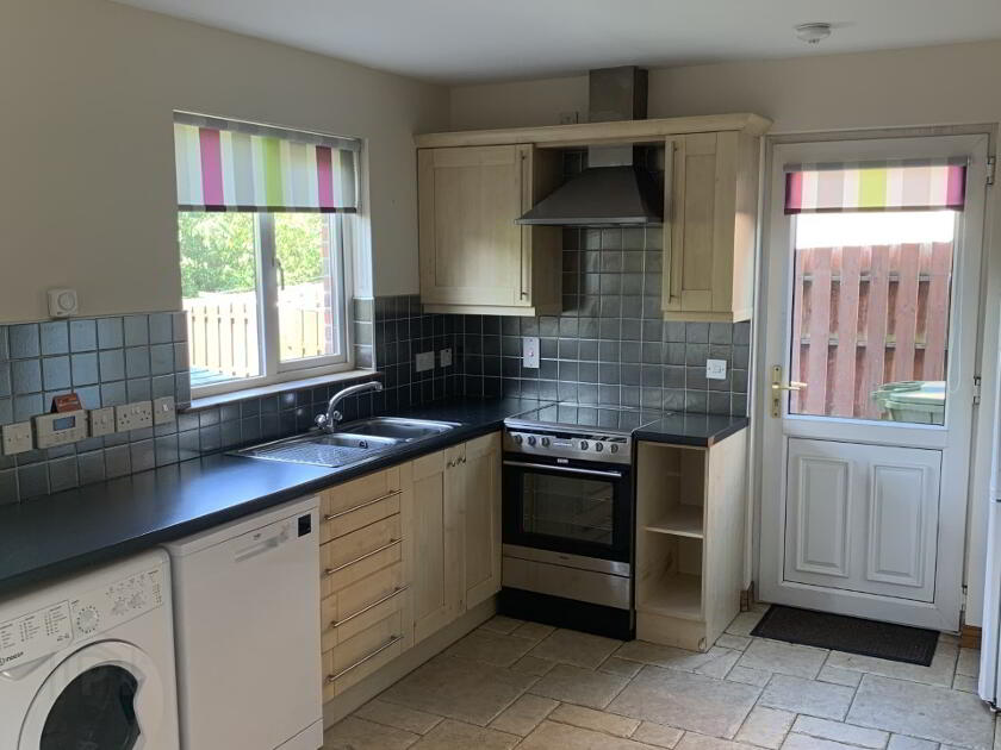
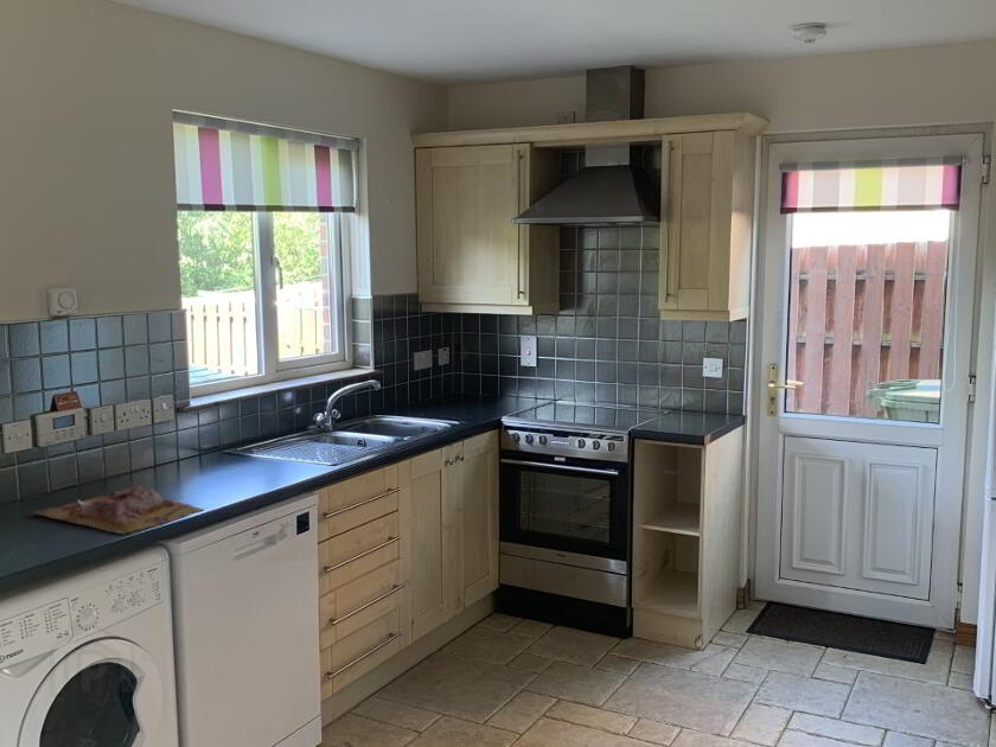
+ cutting board (122, 500)
